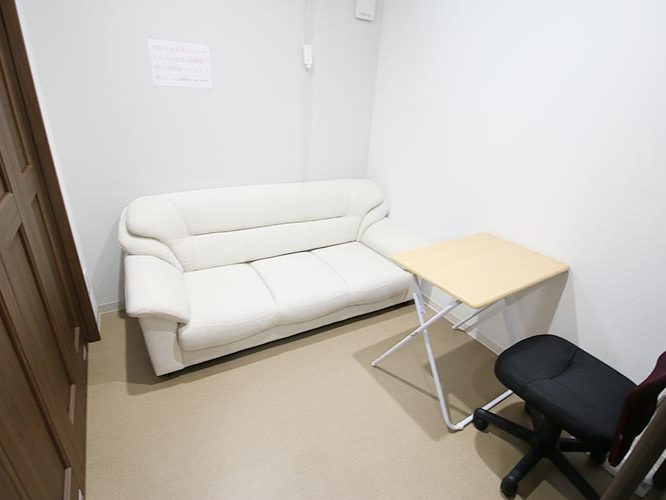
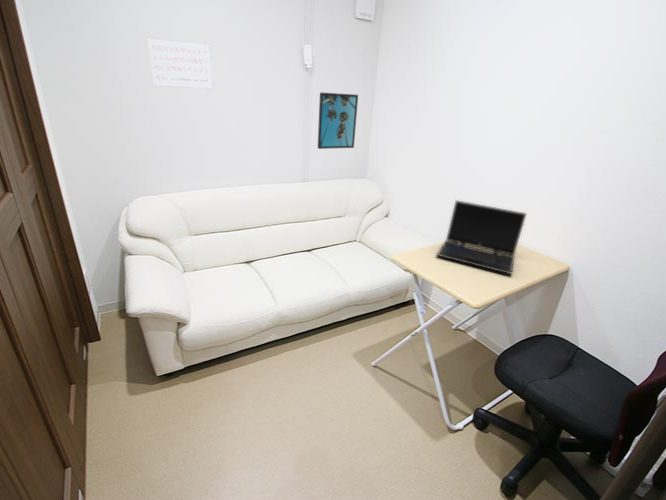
+ laptop computer (481, 235)
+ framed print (337, 121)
